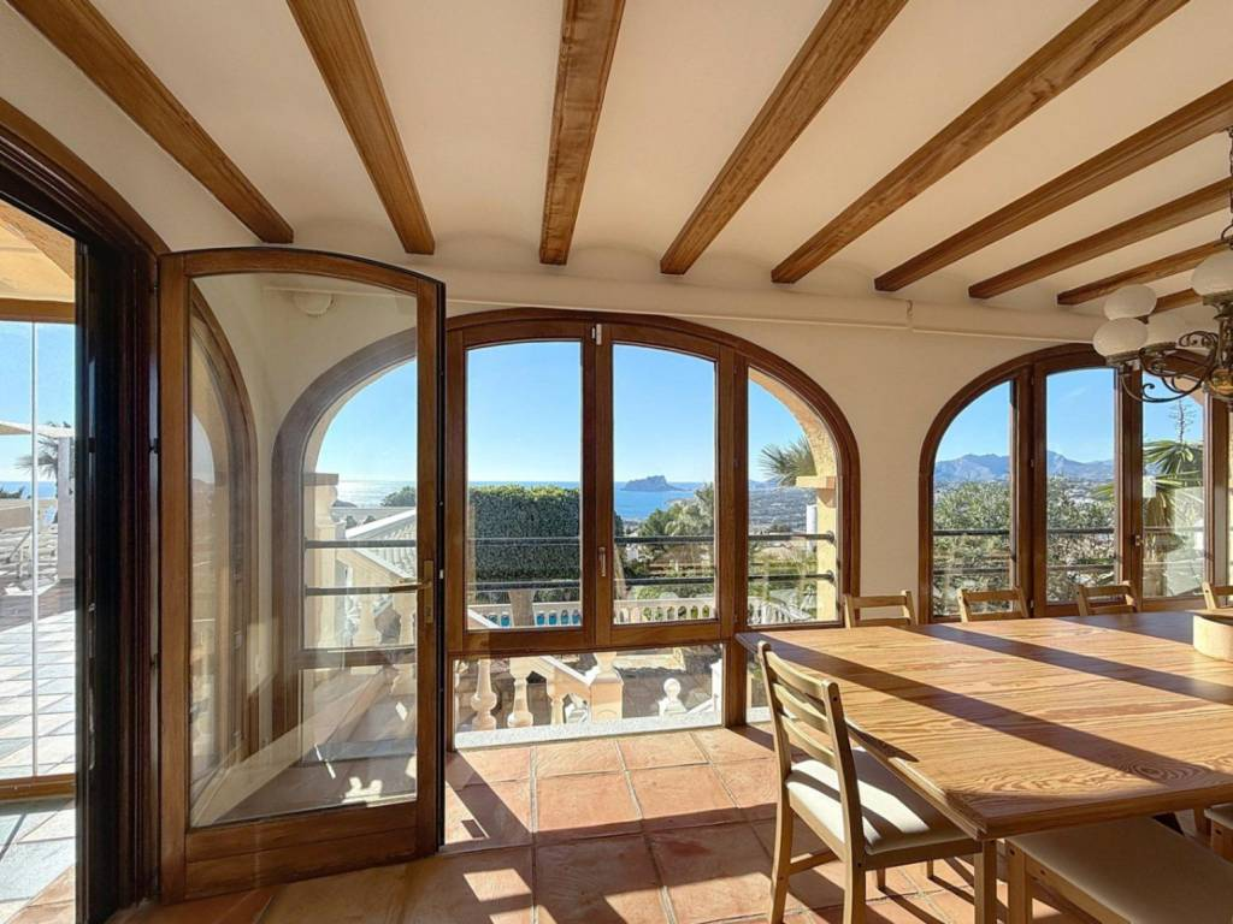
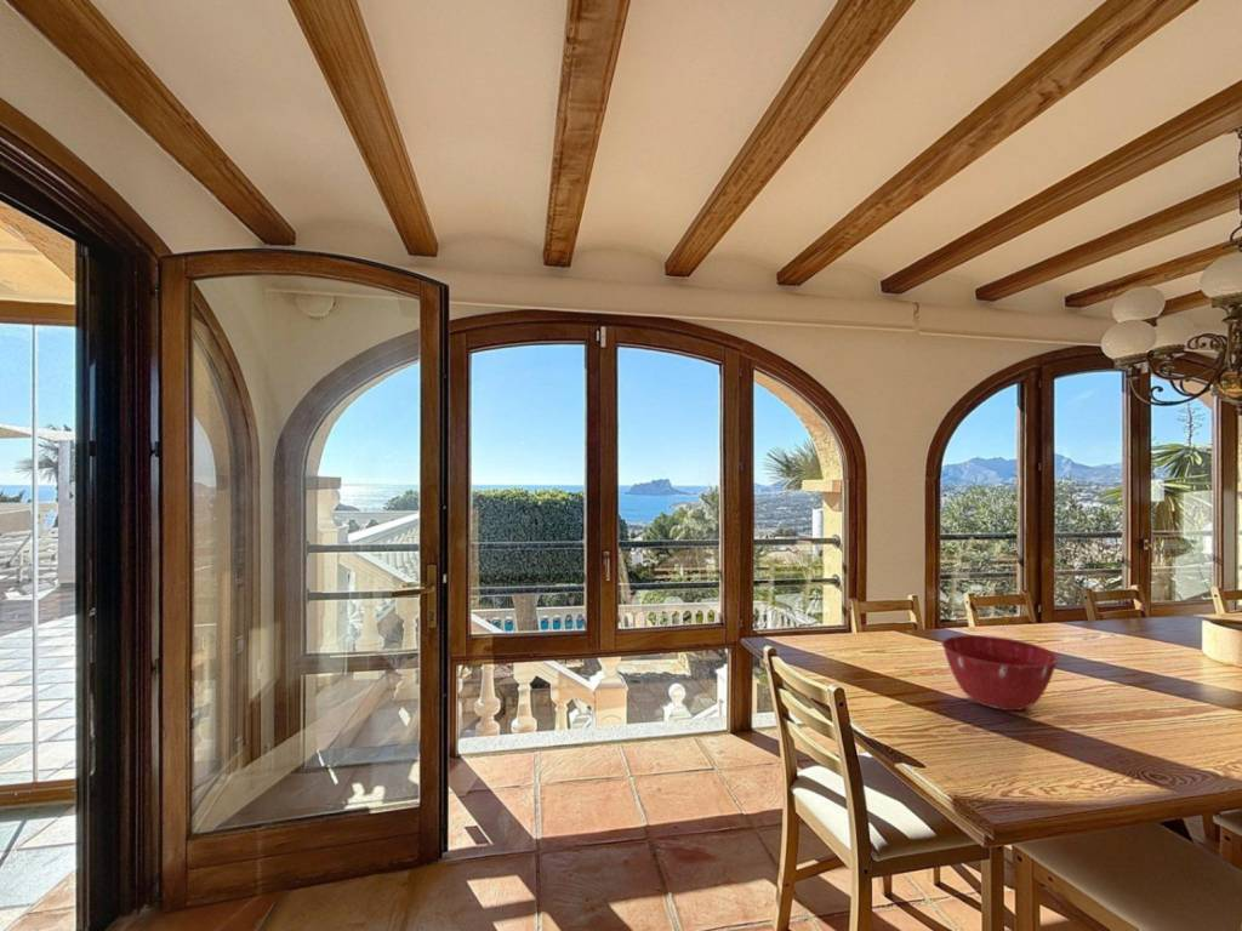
+ mixing bowl (997, 674)
